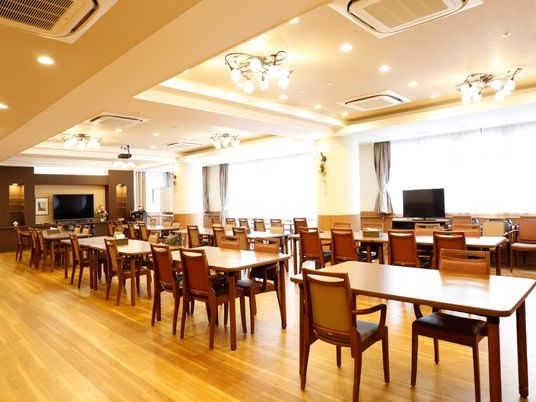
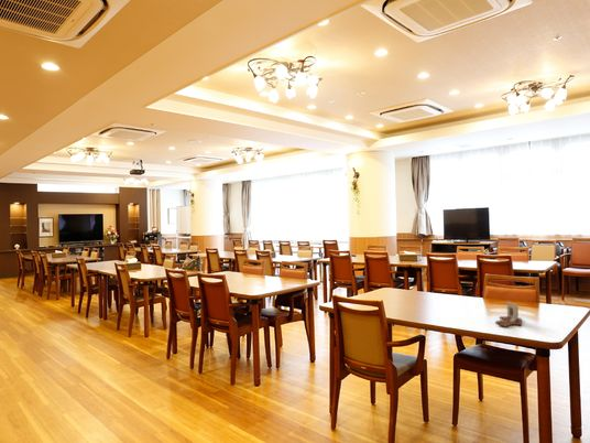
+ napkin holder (507, 312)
